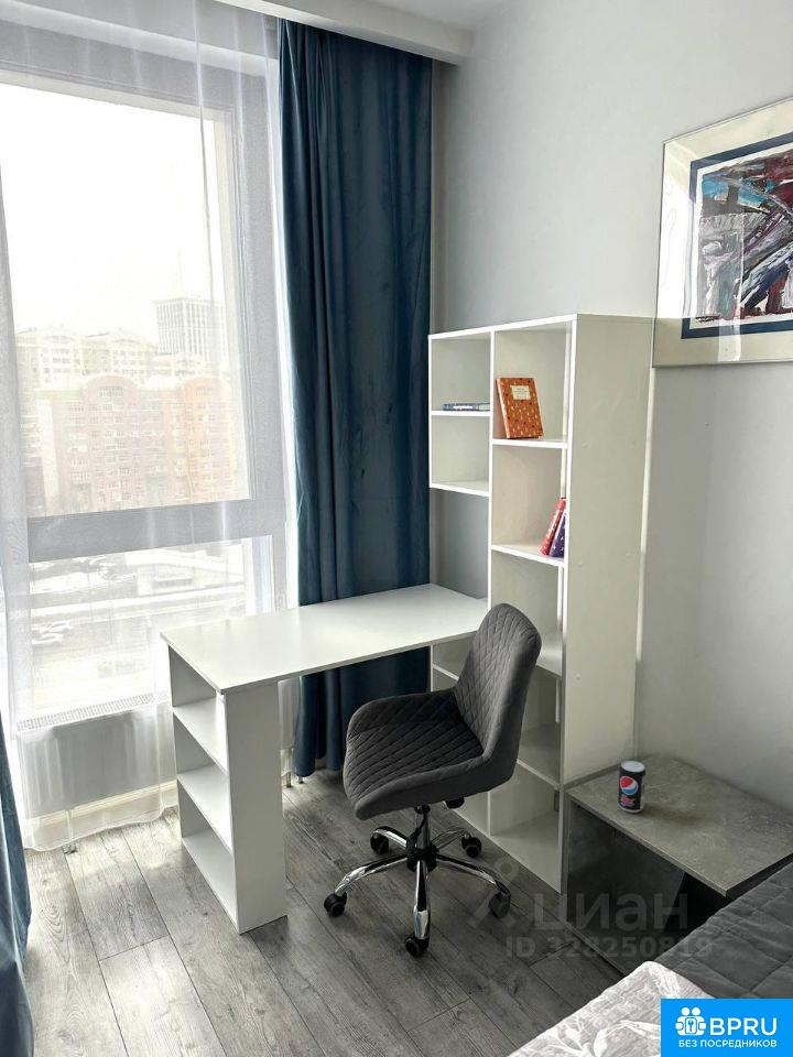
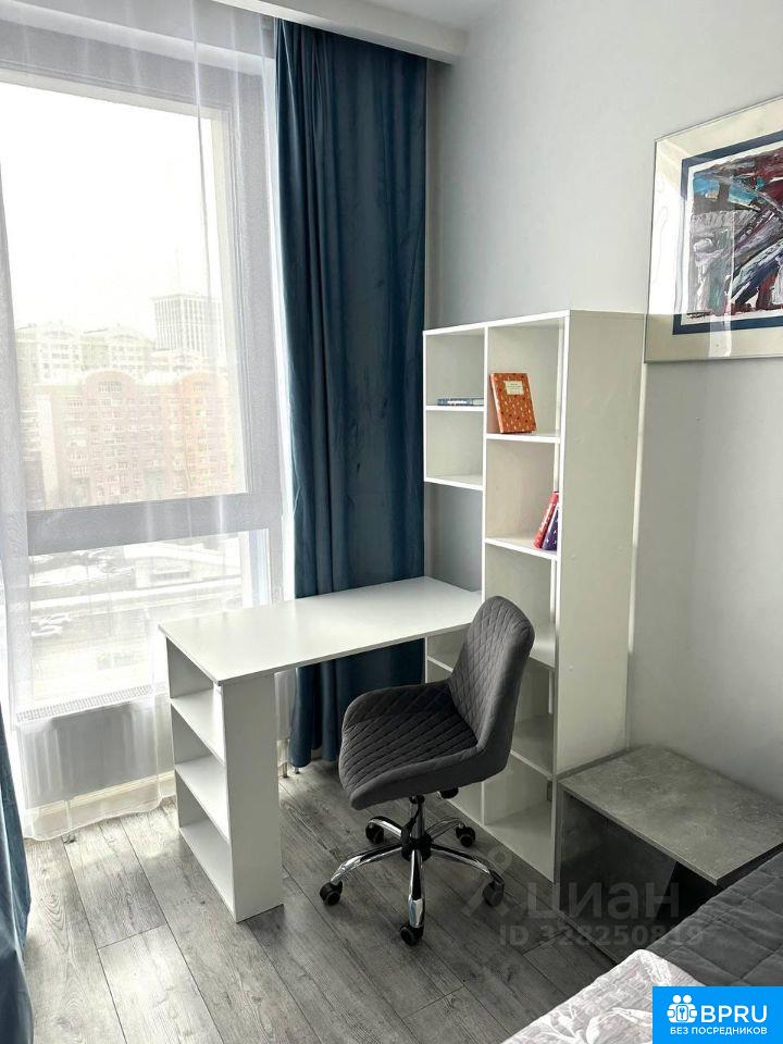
- beverage can (631, 786)
